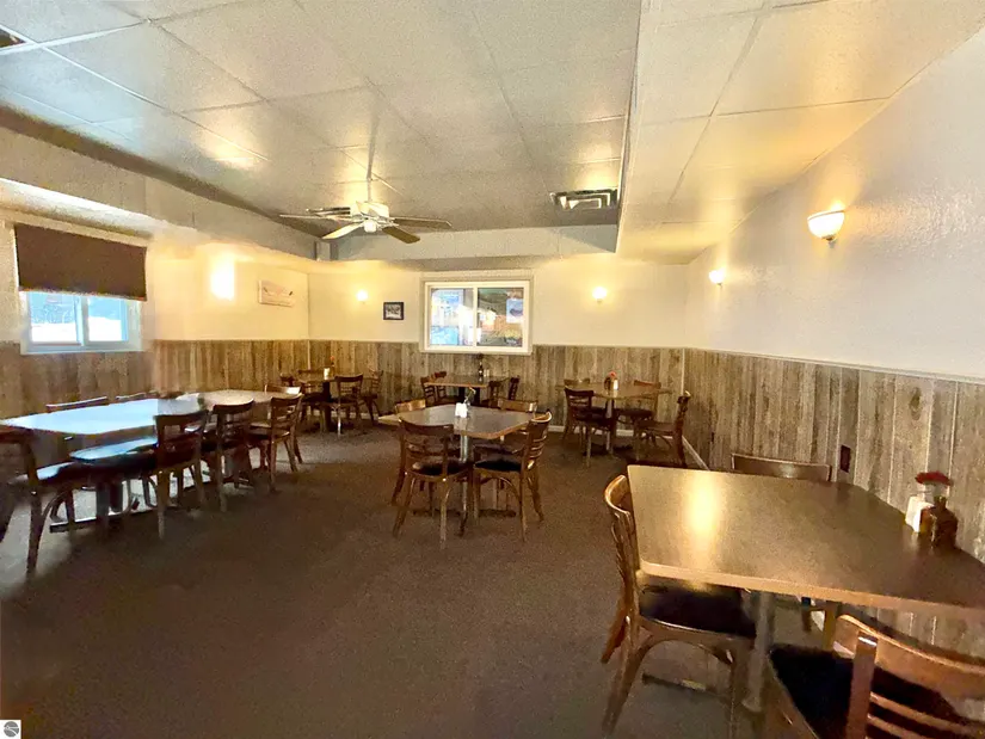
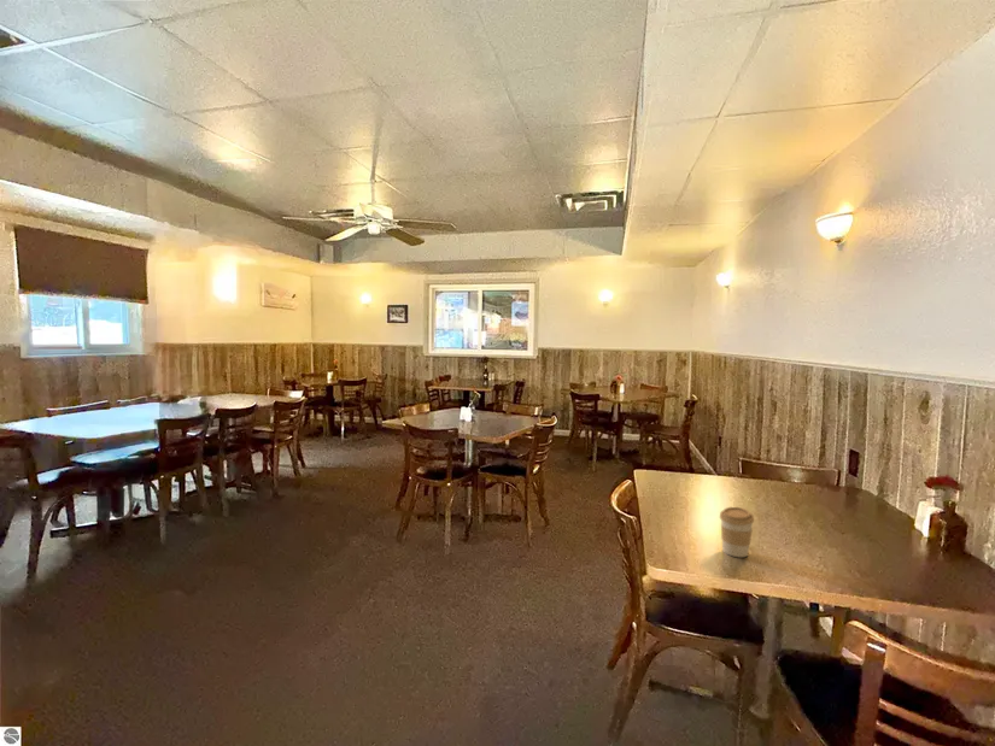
+ coffee cup (736, 530)
